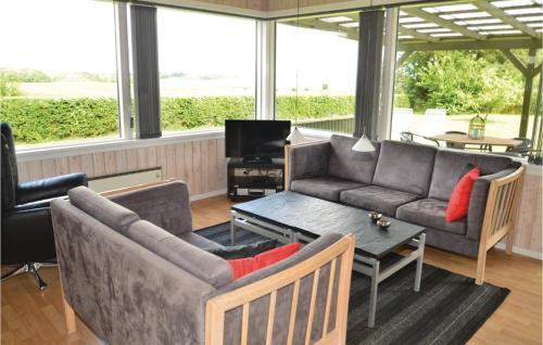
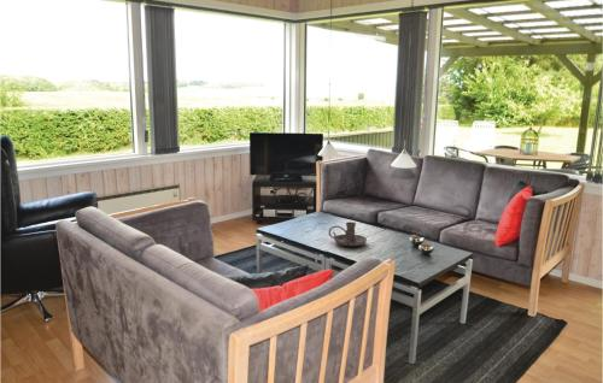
+ candle holder (346, 232)
